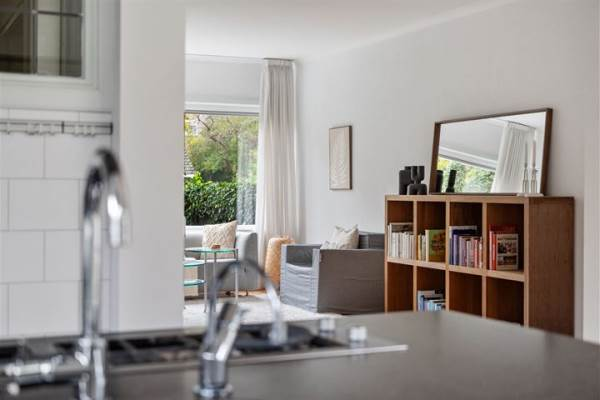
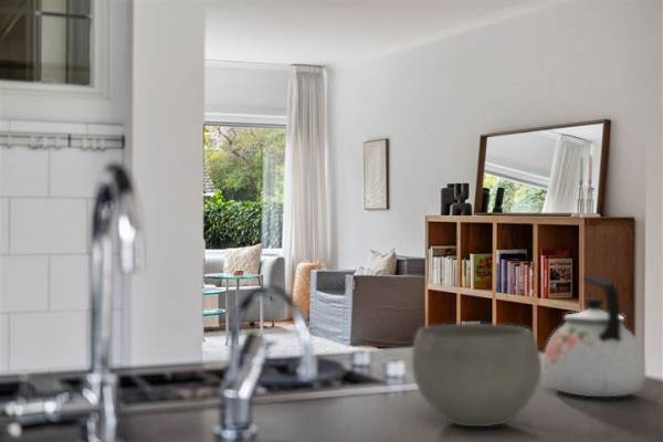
+ bowl (475, 375)
+ kettle (592, 334)
